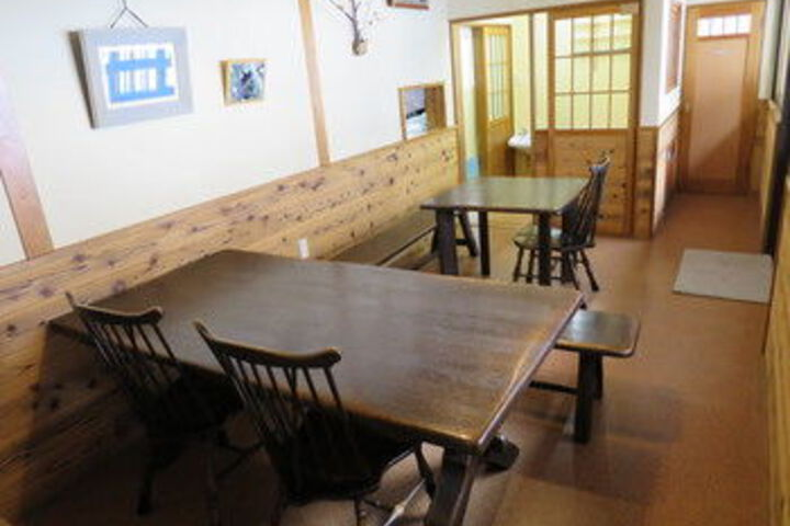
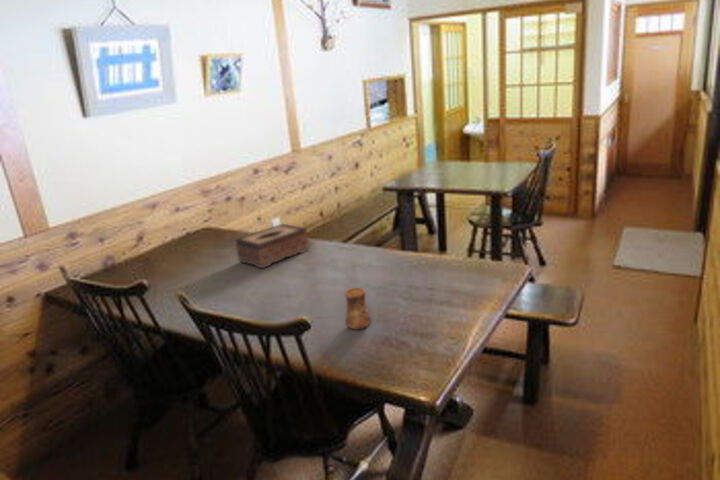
+ cup (356, 308)
+ tissue box (272, 244)
